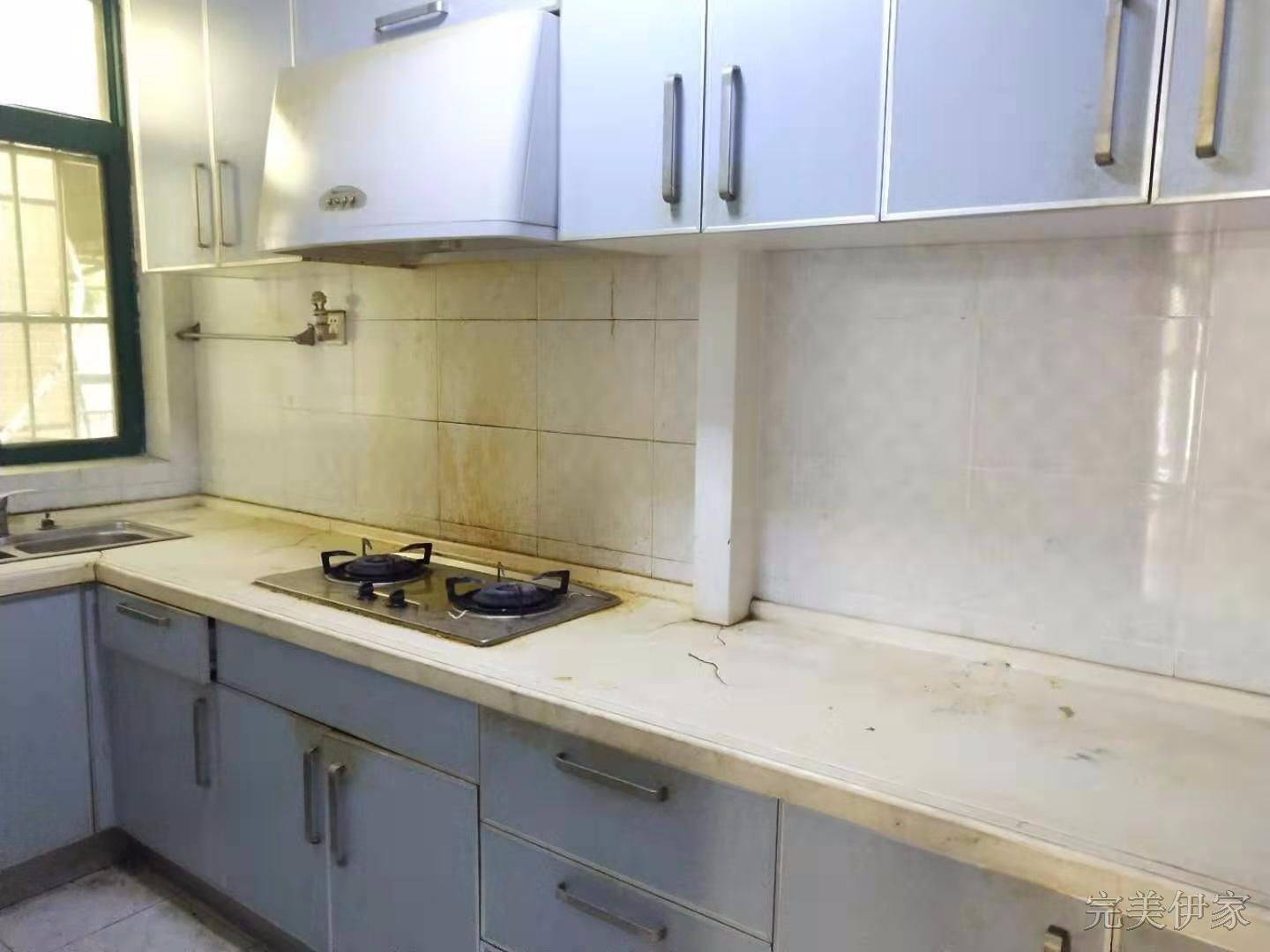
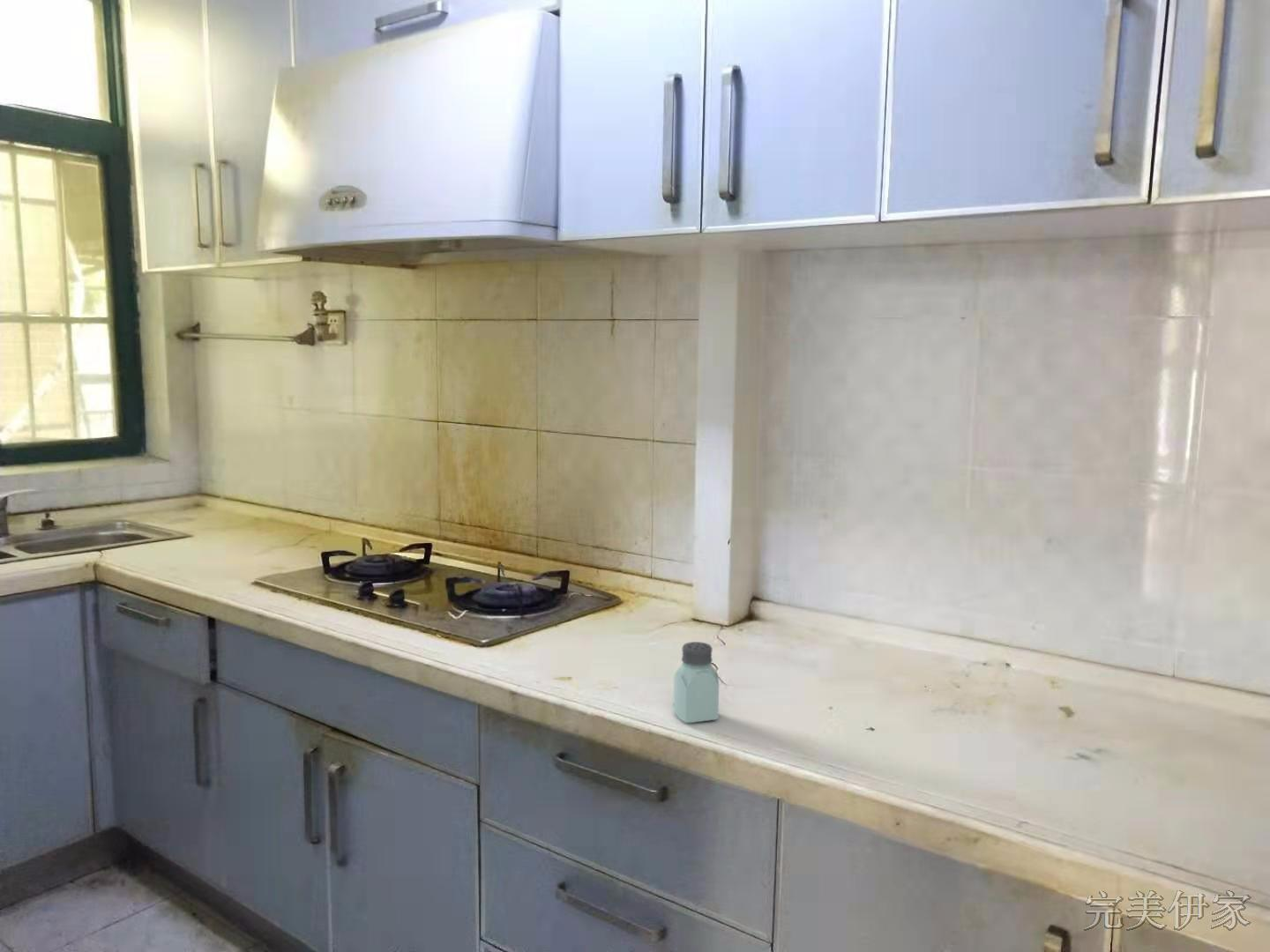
+ saltshaker (696, 681)
